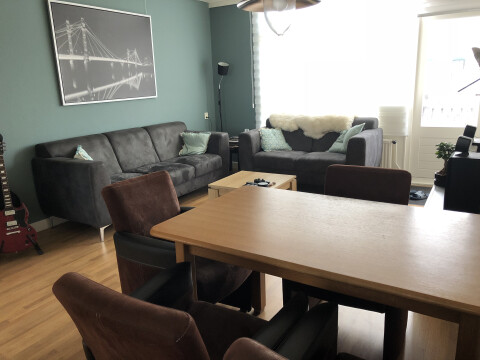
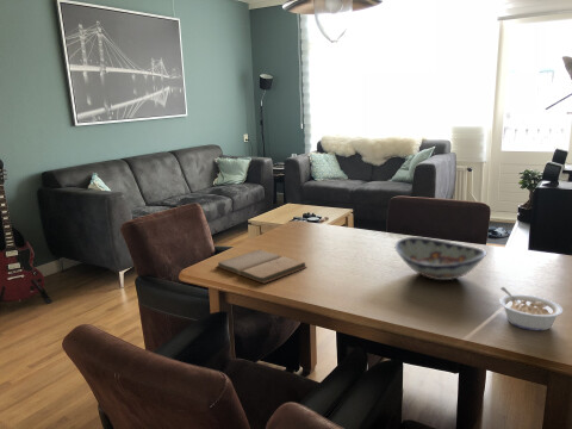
+ book (261, 265)
+ legume (527, 311)
+ decorative bowl (439, 261)
